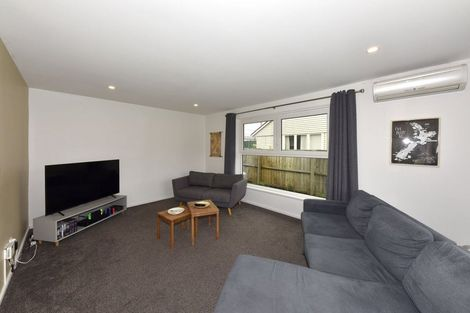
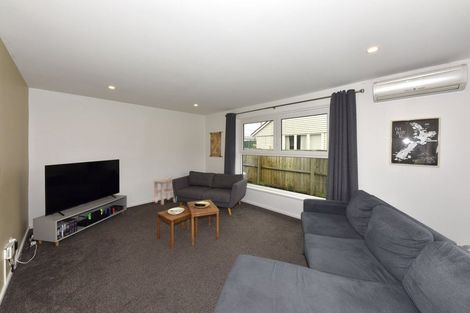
+ side table (165, 190)
